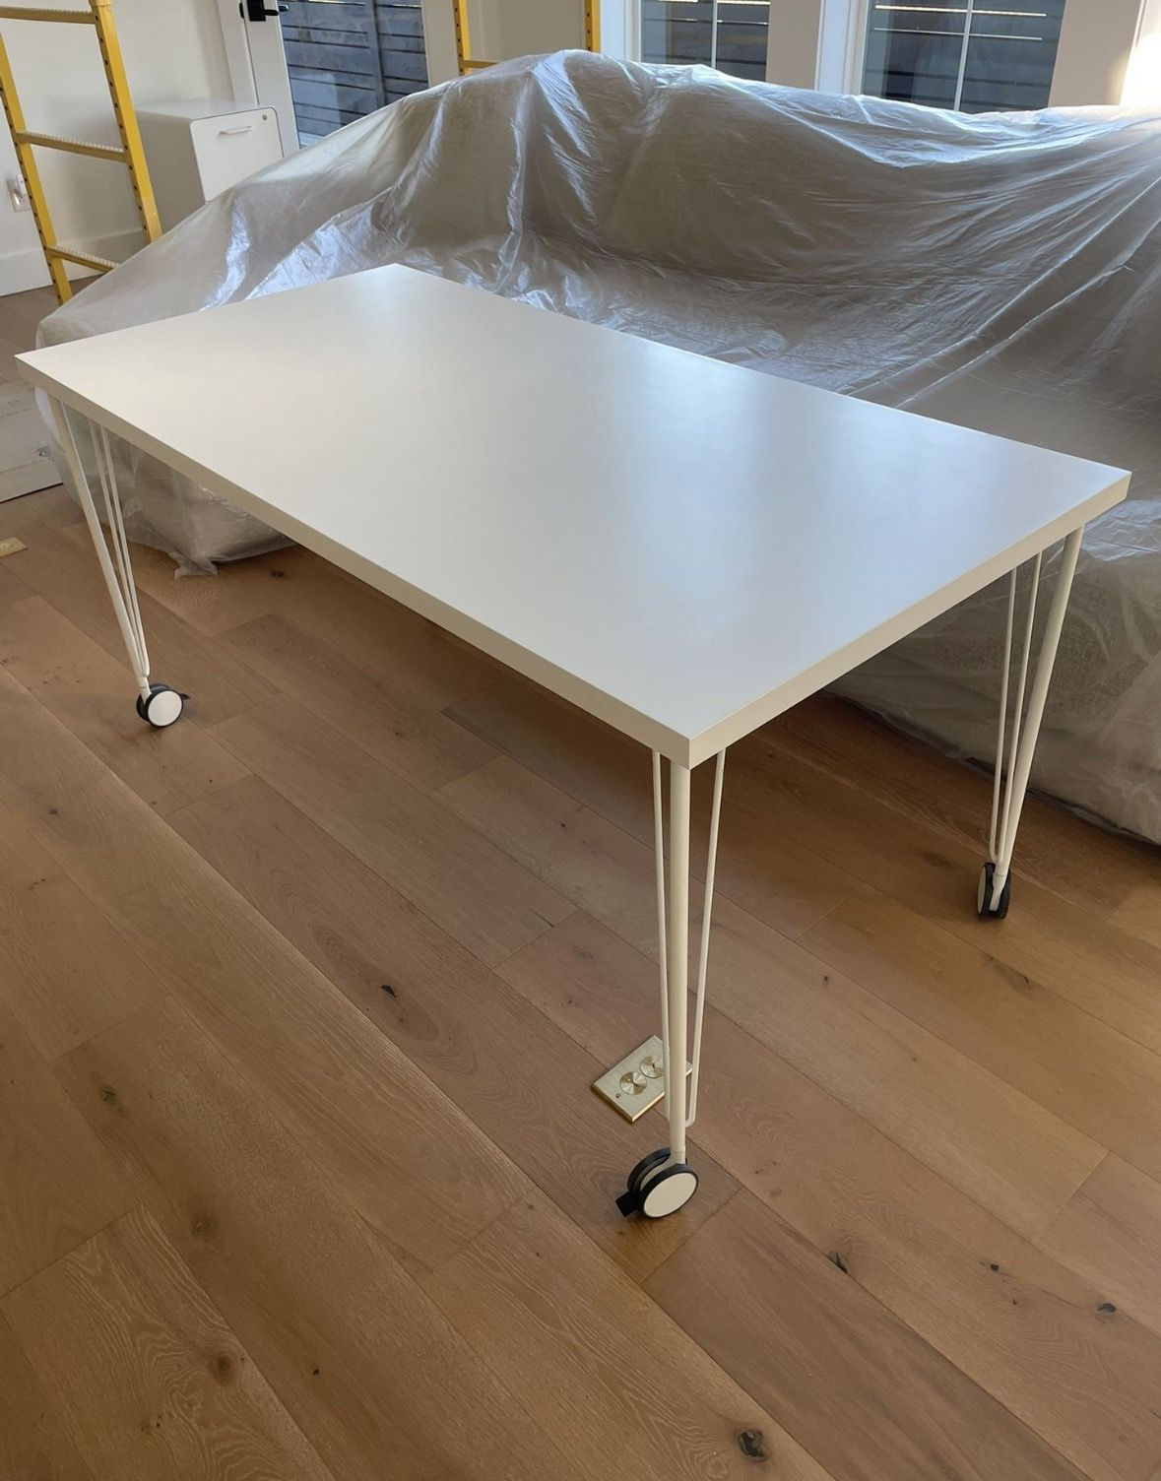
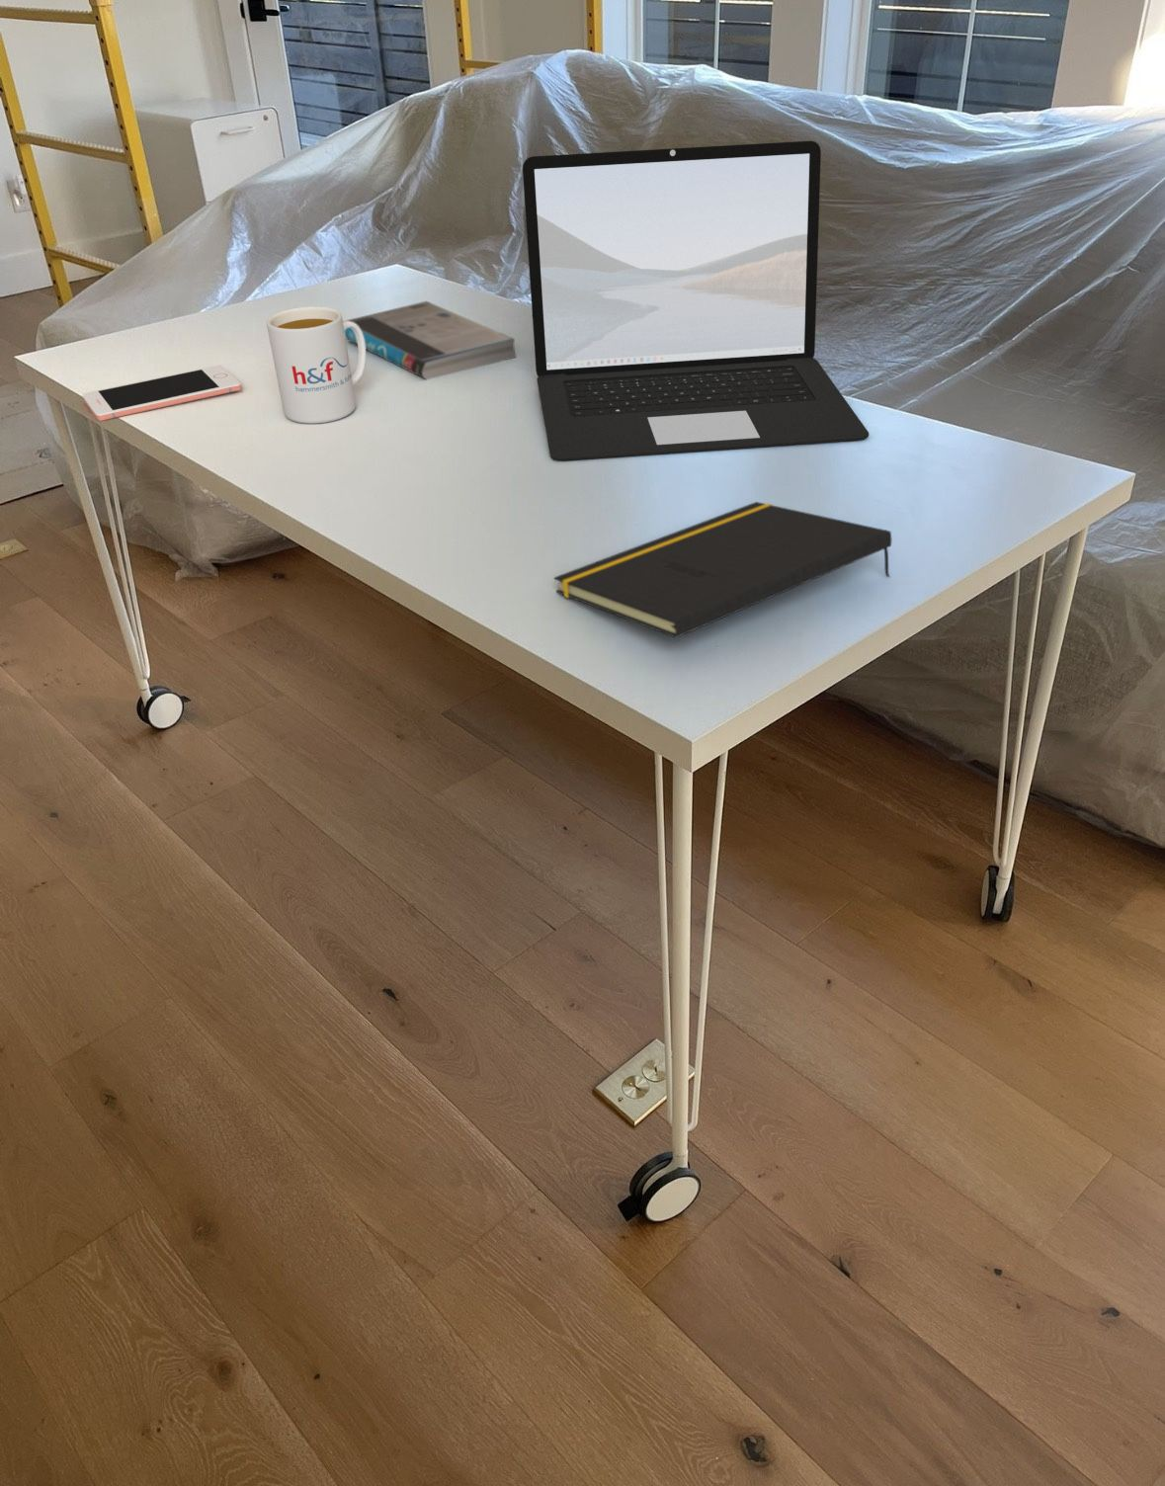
+ book (425, 339)
+ cell phone (162, 391)
+ laptop (691, 296)
+ notepad (720, 562)
+ mug (324, 362)
